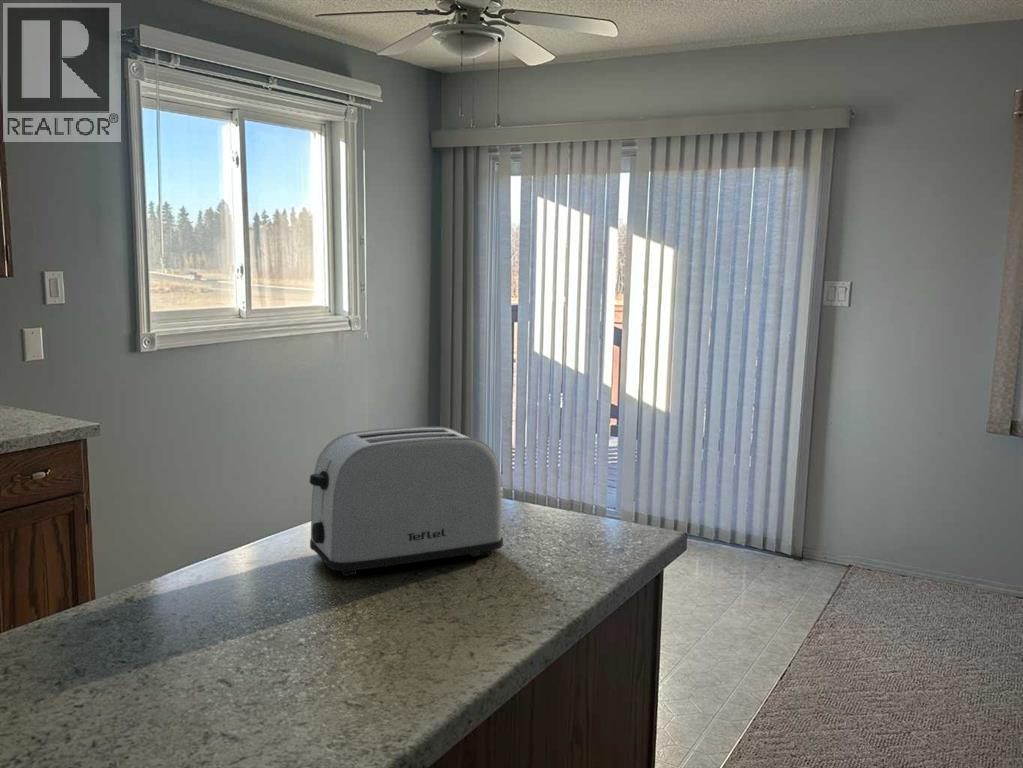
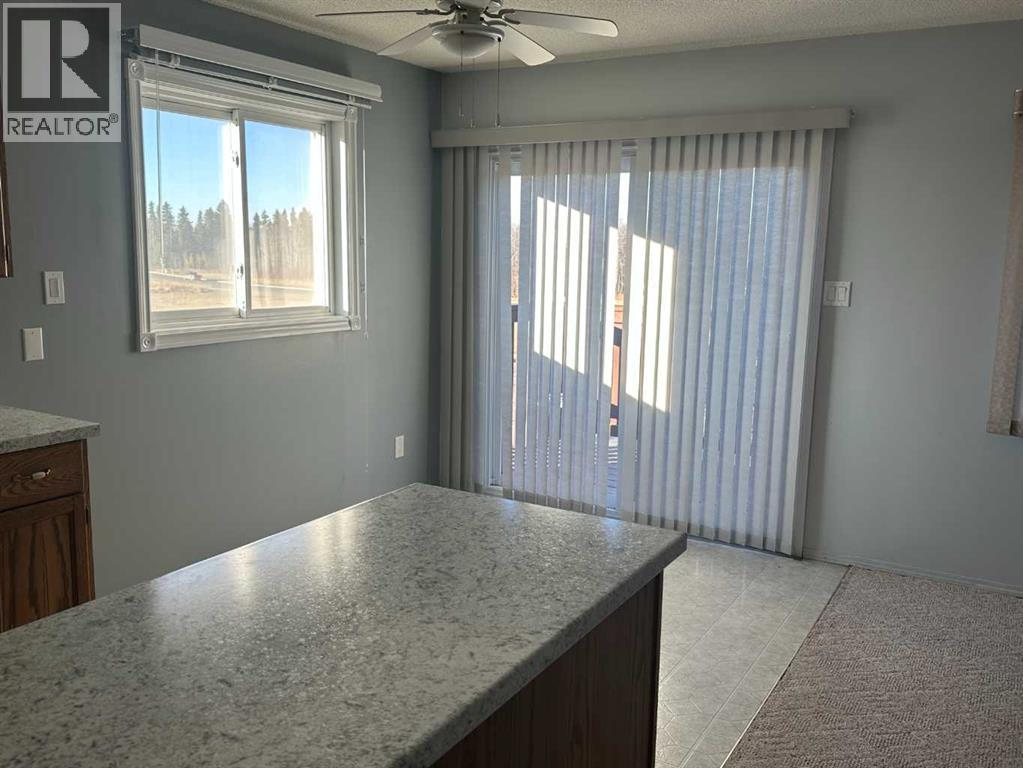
- toaster (404, 494)
